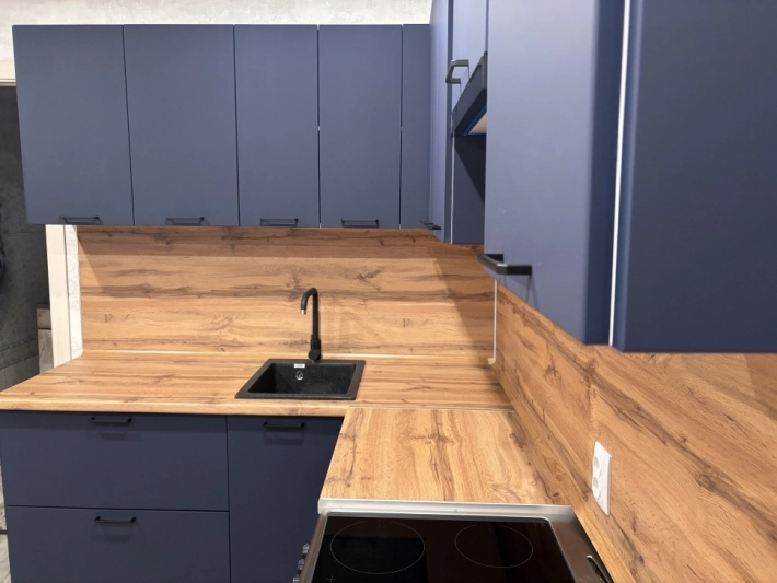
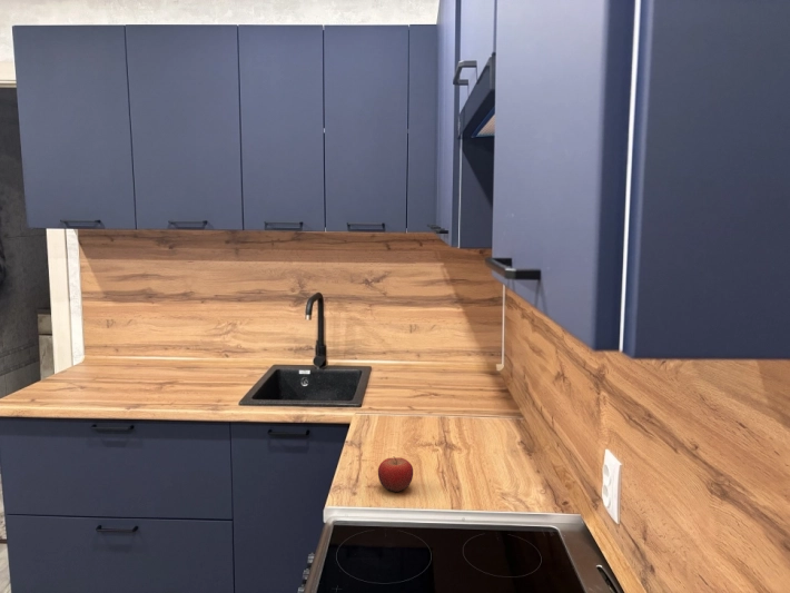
+ fruit (395, 471)
